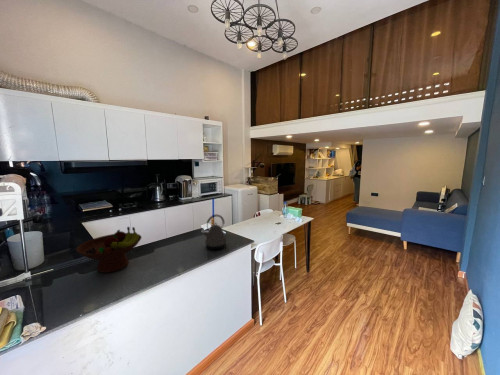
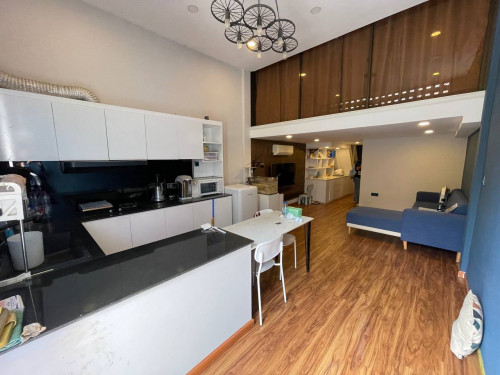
- fruit bowl (111, 249)
- kettle (214, 231)
